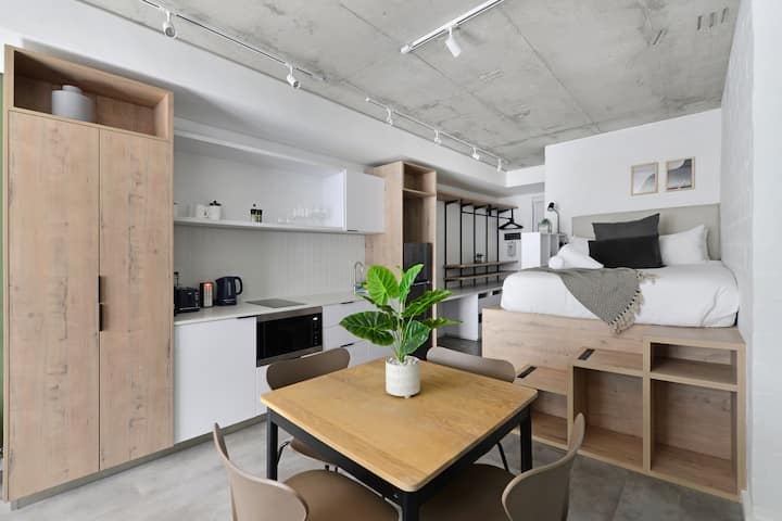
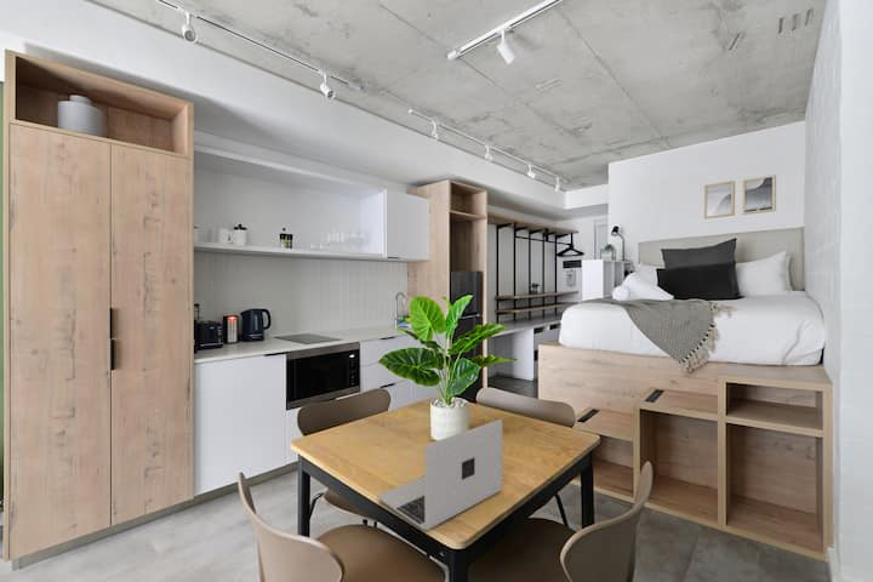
+ laptop (440, 458)
